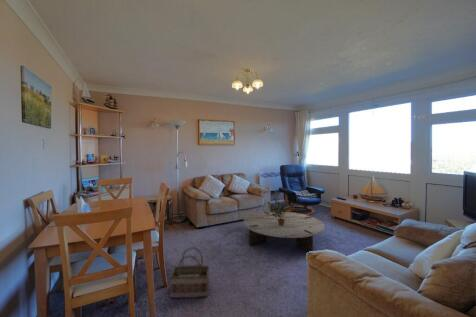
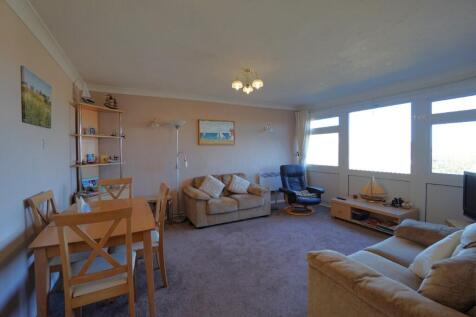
- coffee table (282, 229)
- potted plant (280, 211)
- basket (190, 271)
